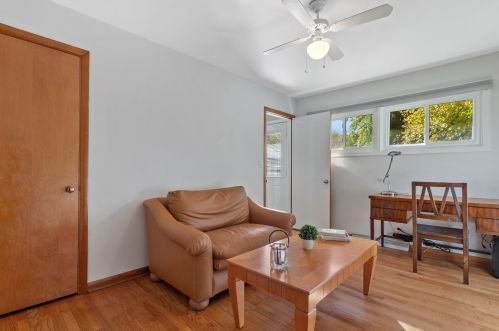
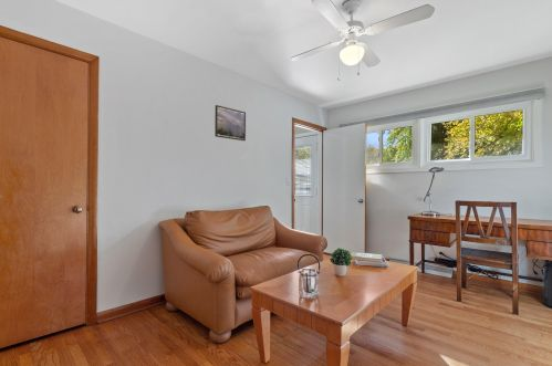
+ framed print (230, 124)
